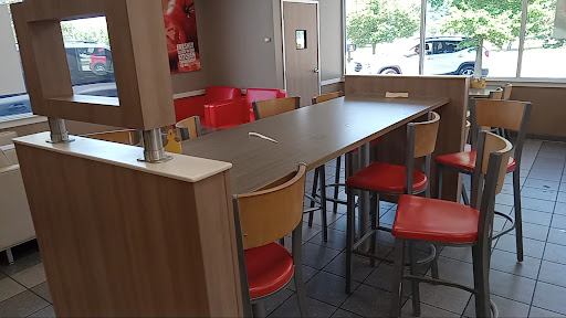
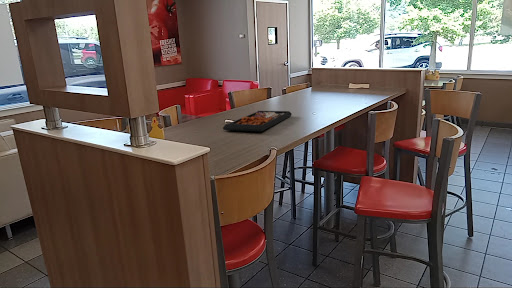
+ food tray (259, 118)
